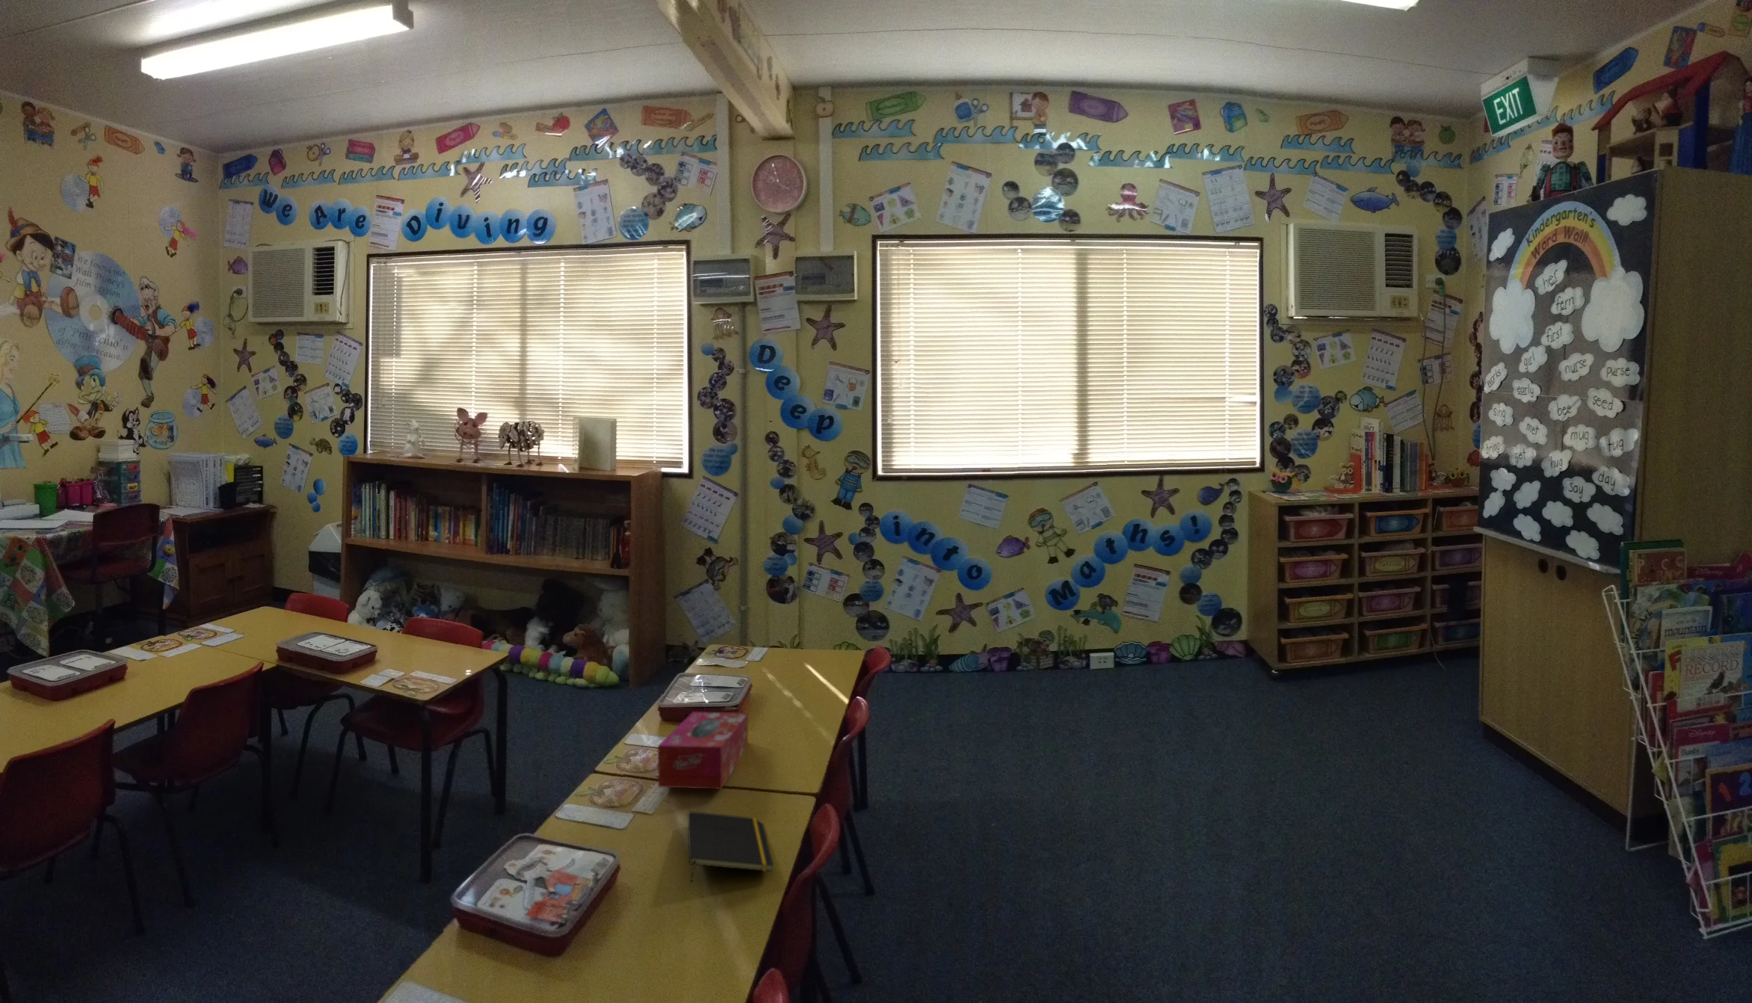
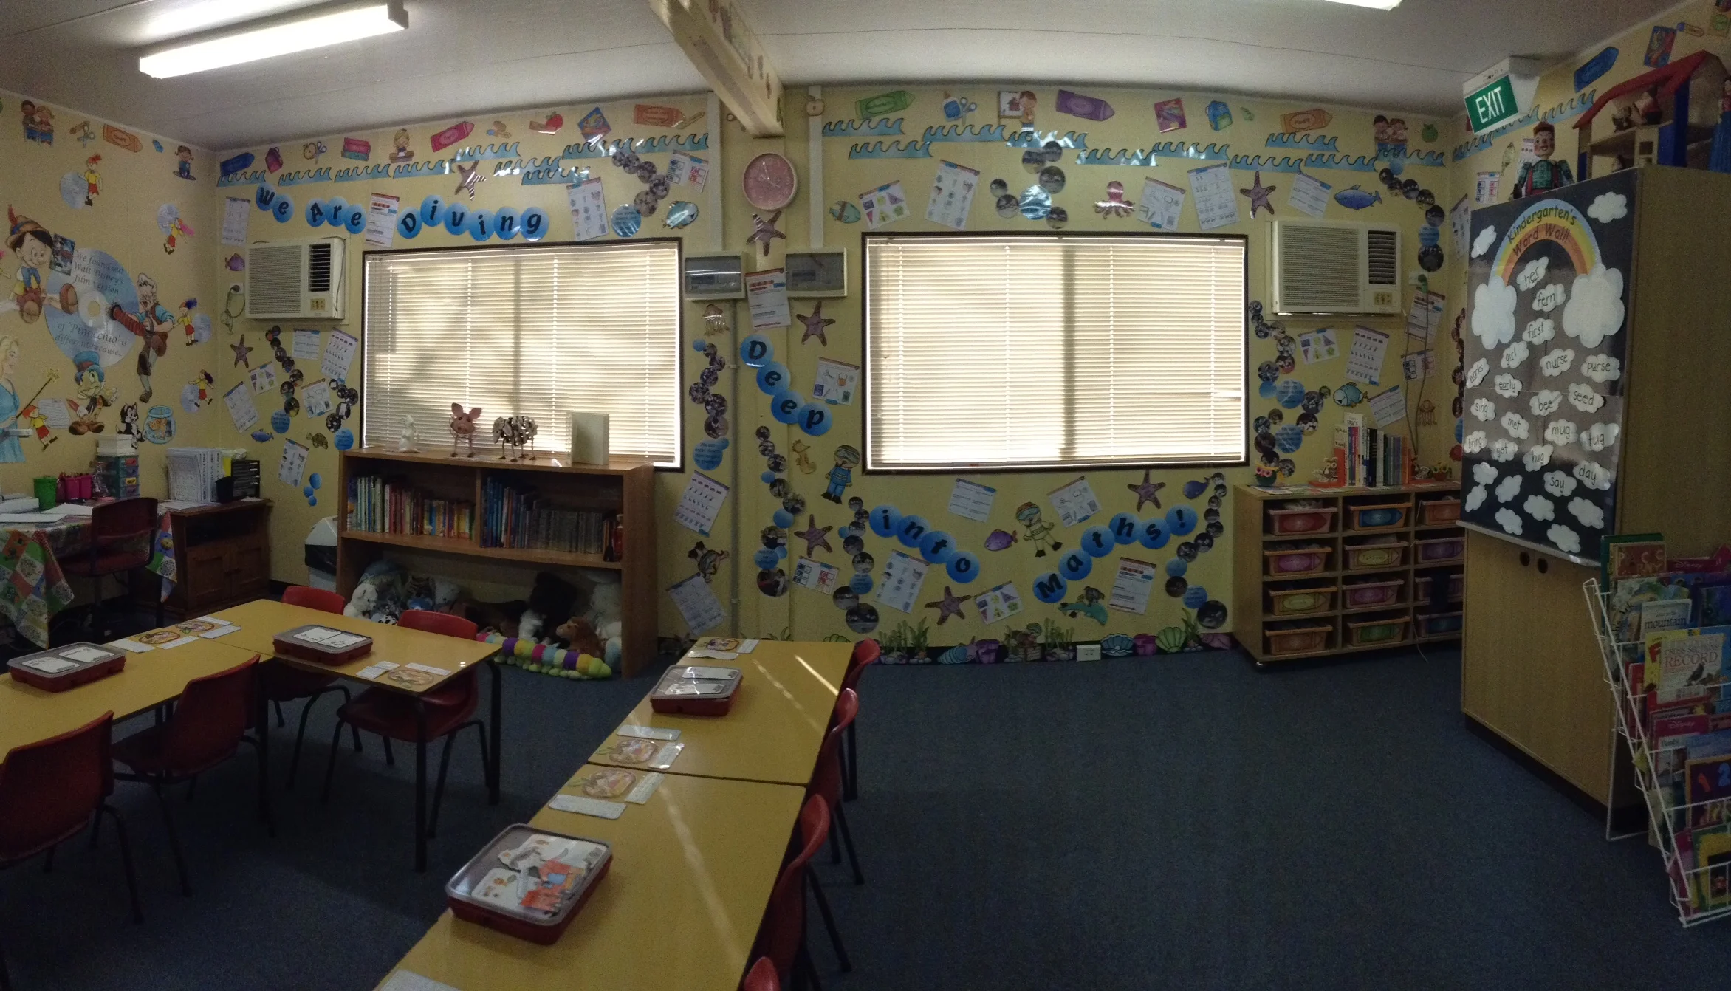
- tissue box (705, 747)
- notepad (728, 839)
